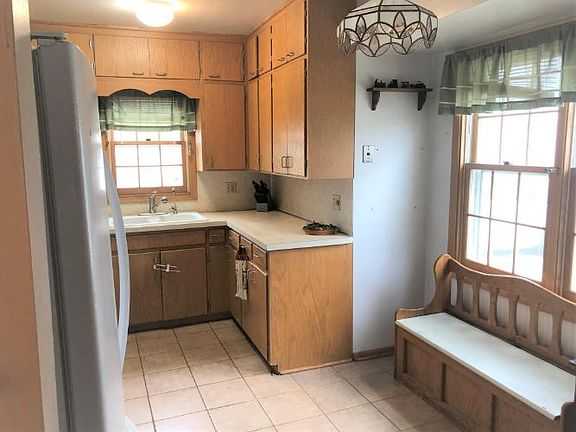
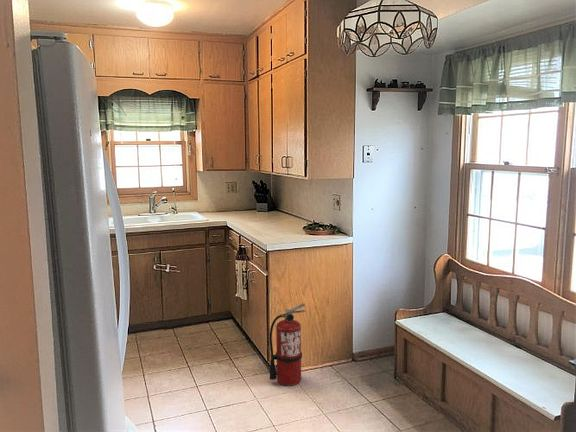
+ fire extinguisher (287, 342)
